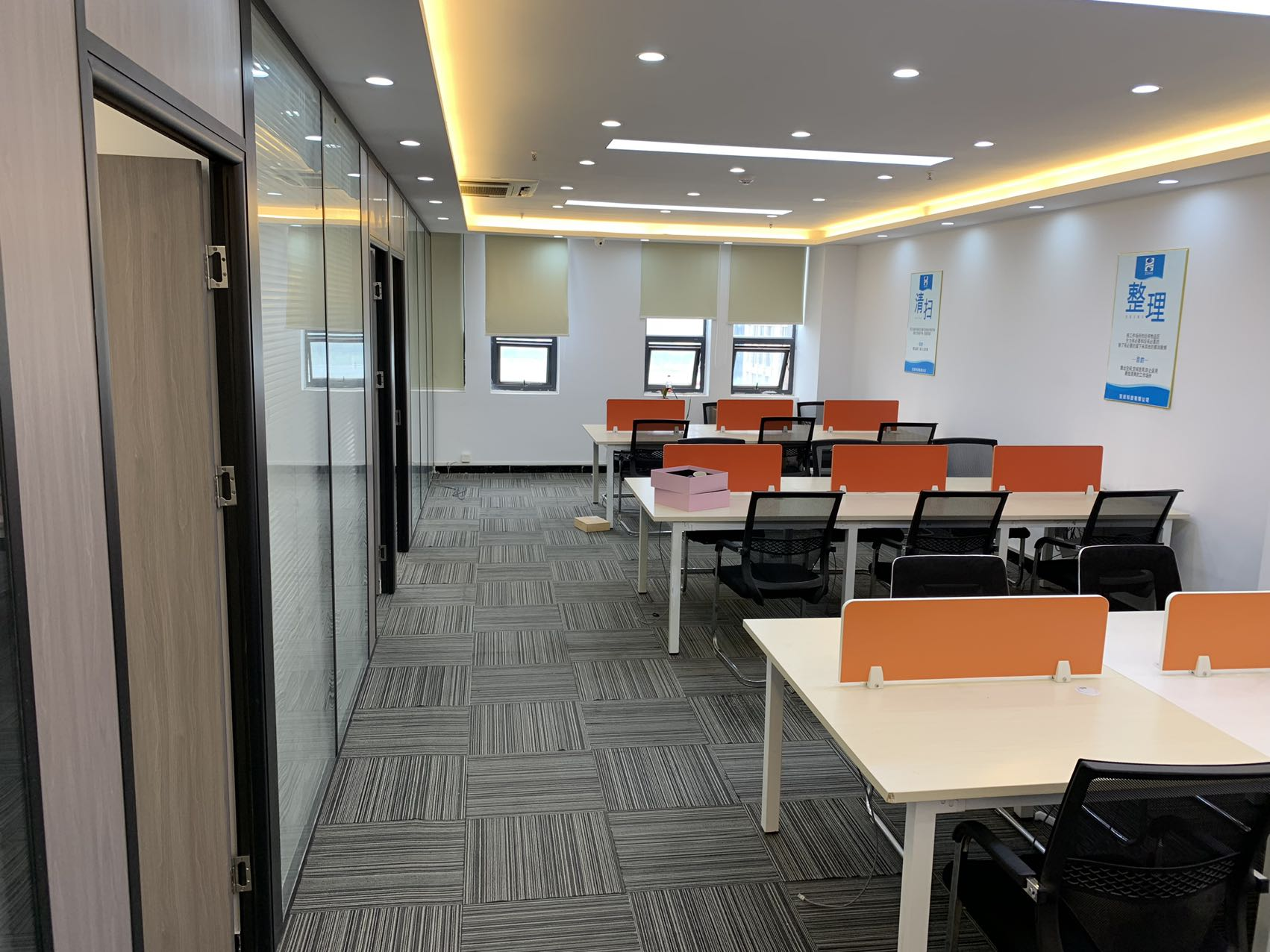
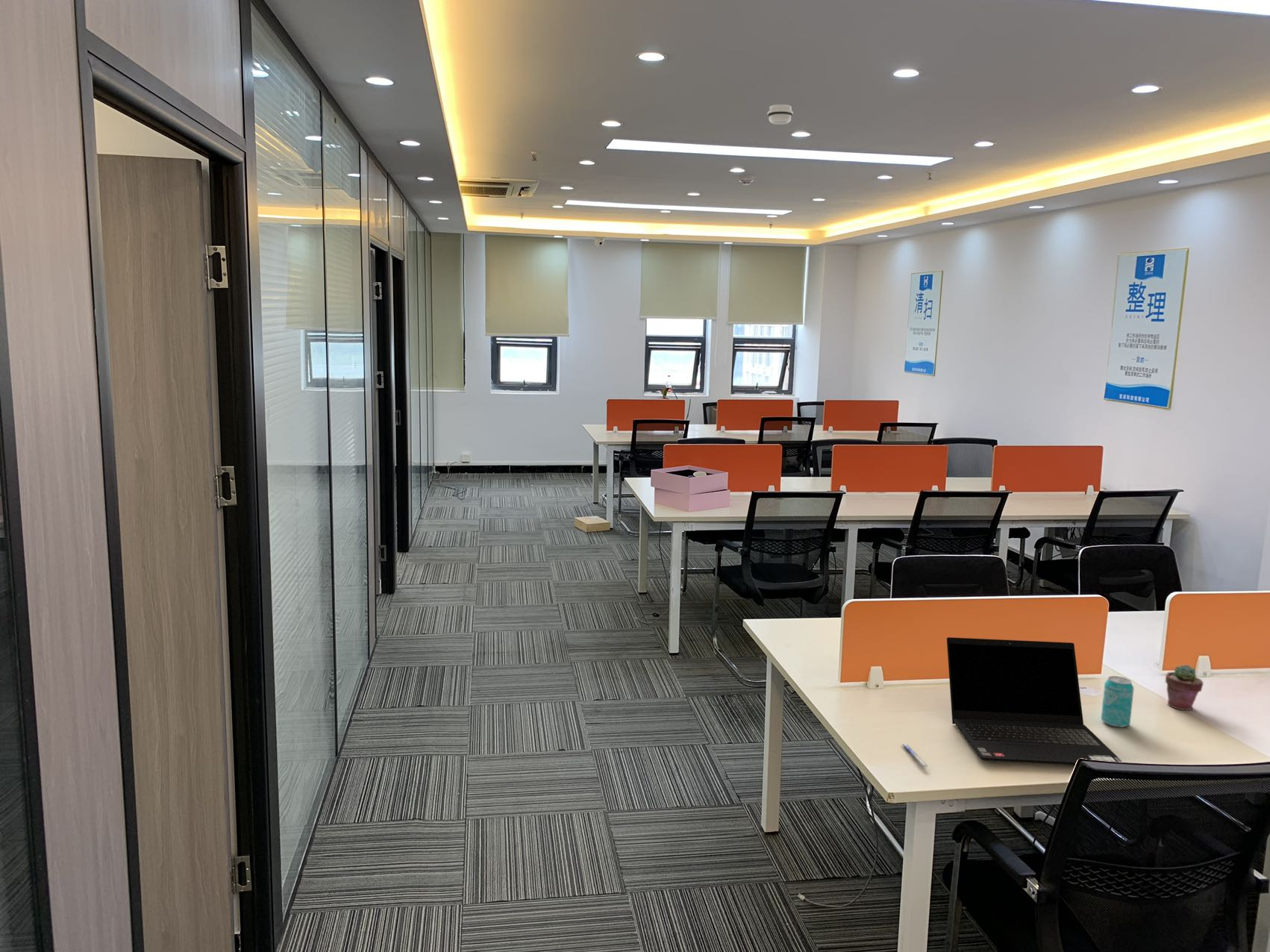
+ smoke detector (780, 114)
+ beverage can (1117, 701)
+ potted succulent (1183, 686)
+ pen (914, 755)
+ laptop computer (1030, 699)
